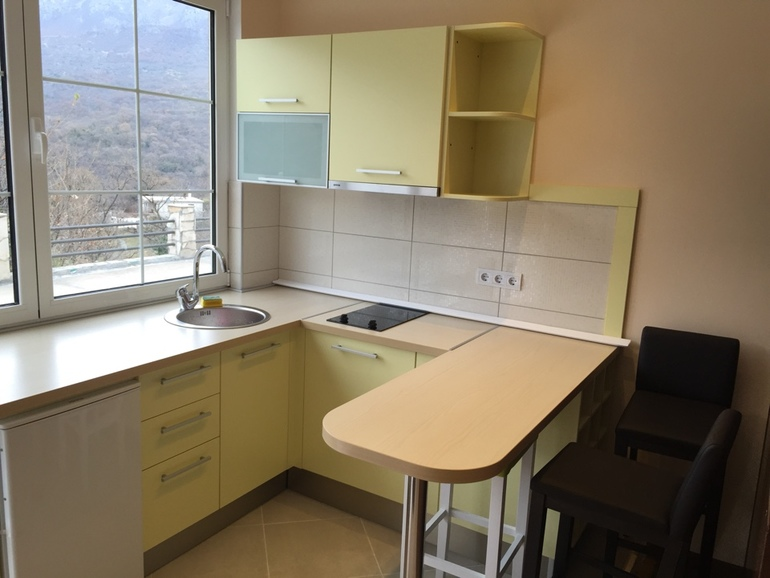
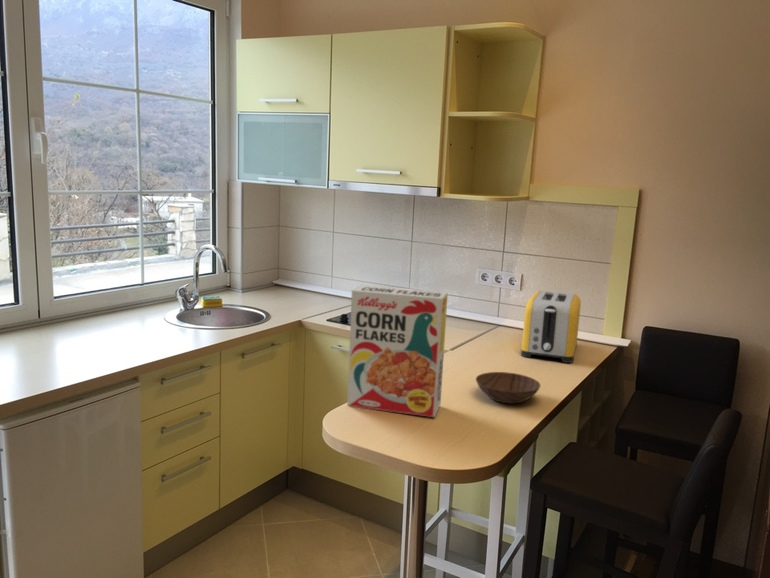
+ cereal box (397, 349)
+ bowl (507, 389)
+ toaster (552, 324)
